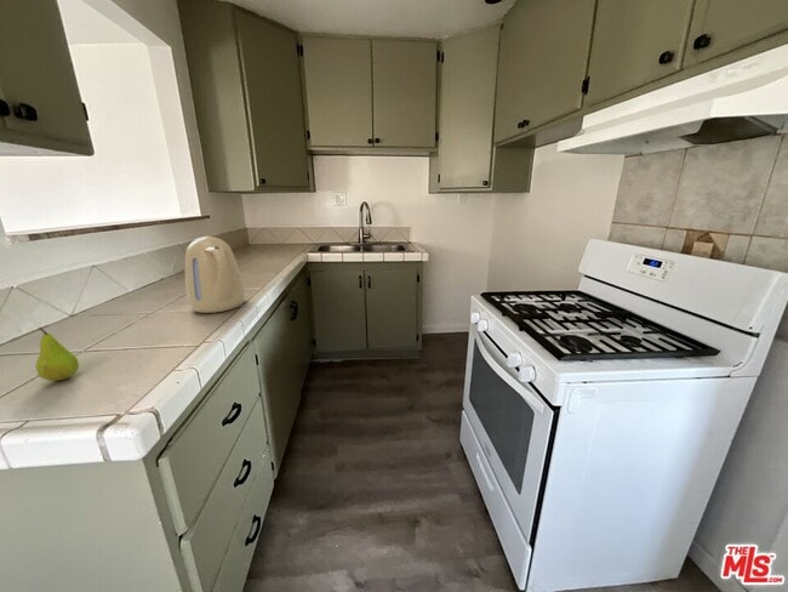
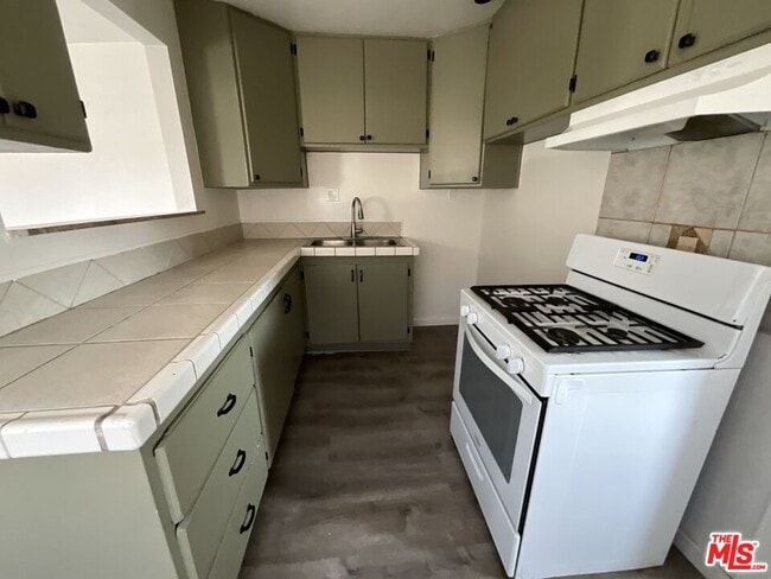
- fruit (53, 352)
- kettle (213, 273)
